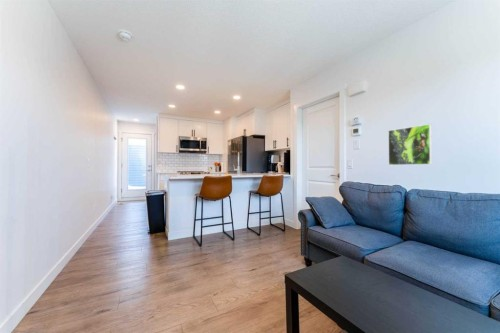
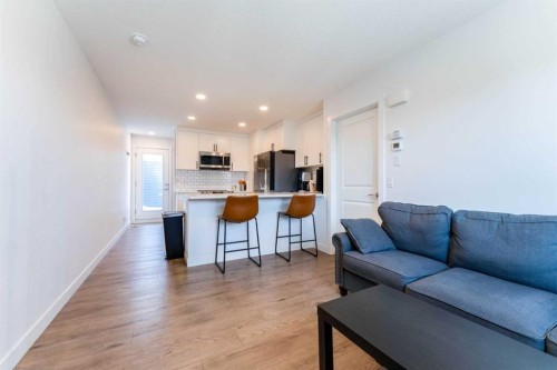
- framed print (408, 146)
